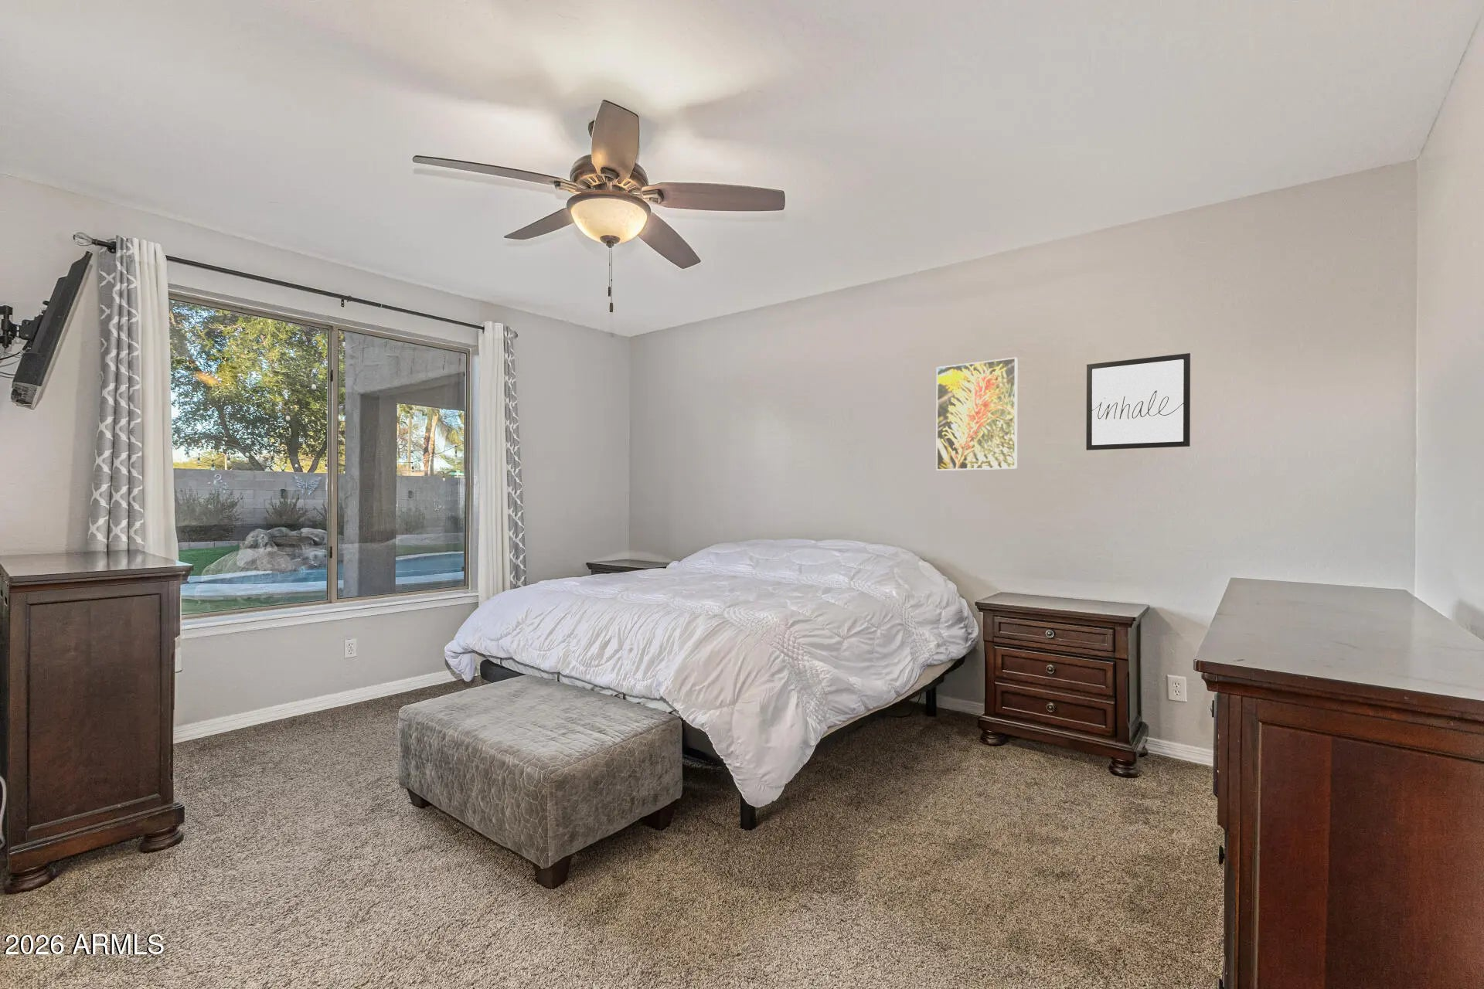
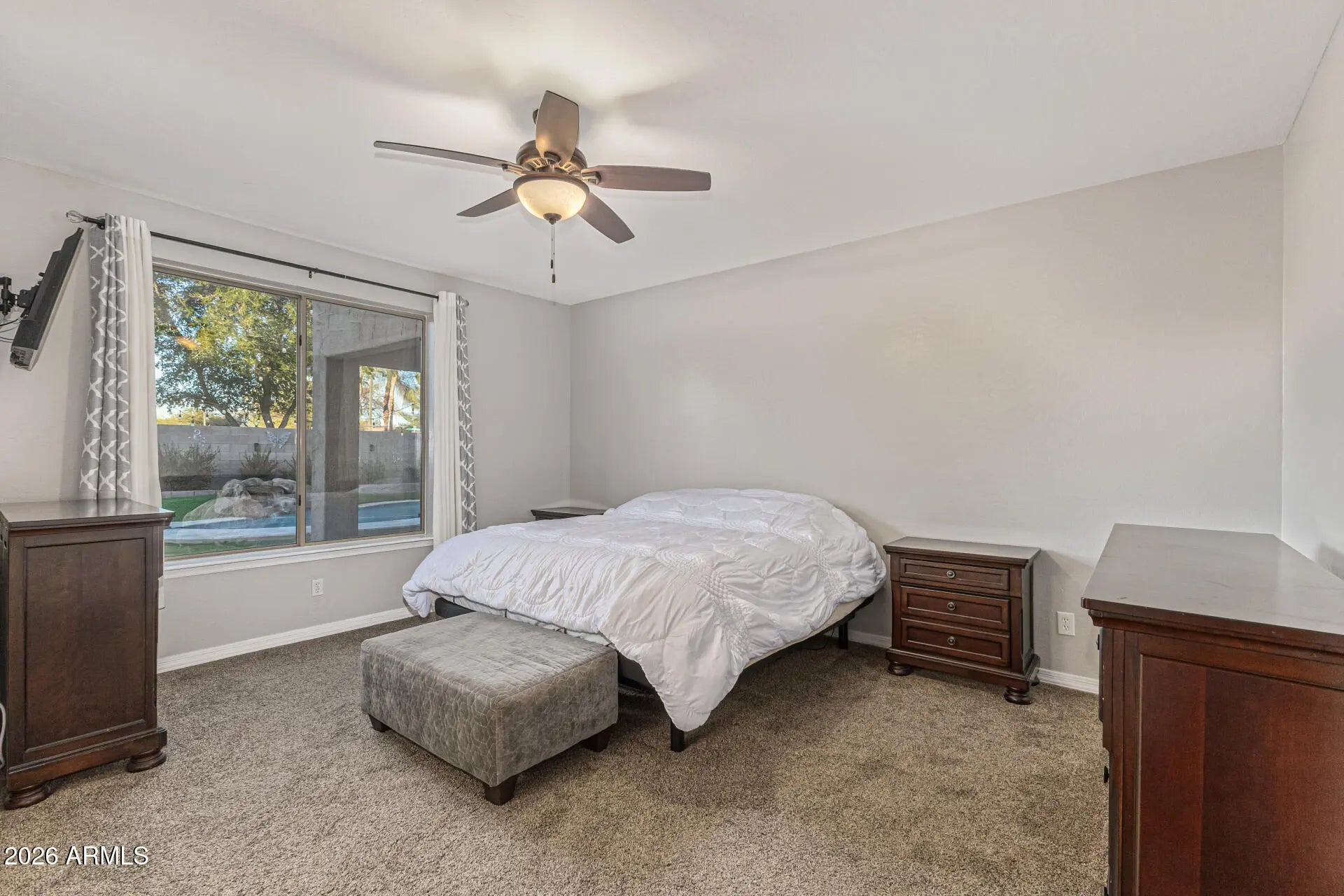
- wall art (1135, 403)
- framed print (975, 416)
